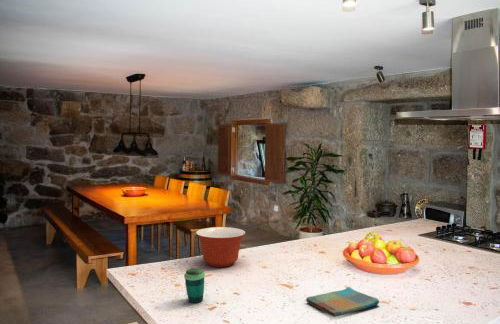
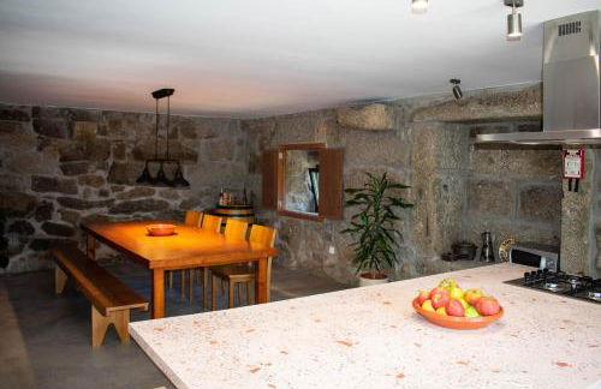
- dish towel (342, 300)
- cup (194, 285)
- mixing bowl (220, 247)
